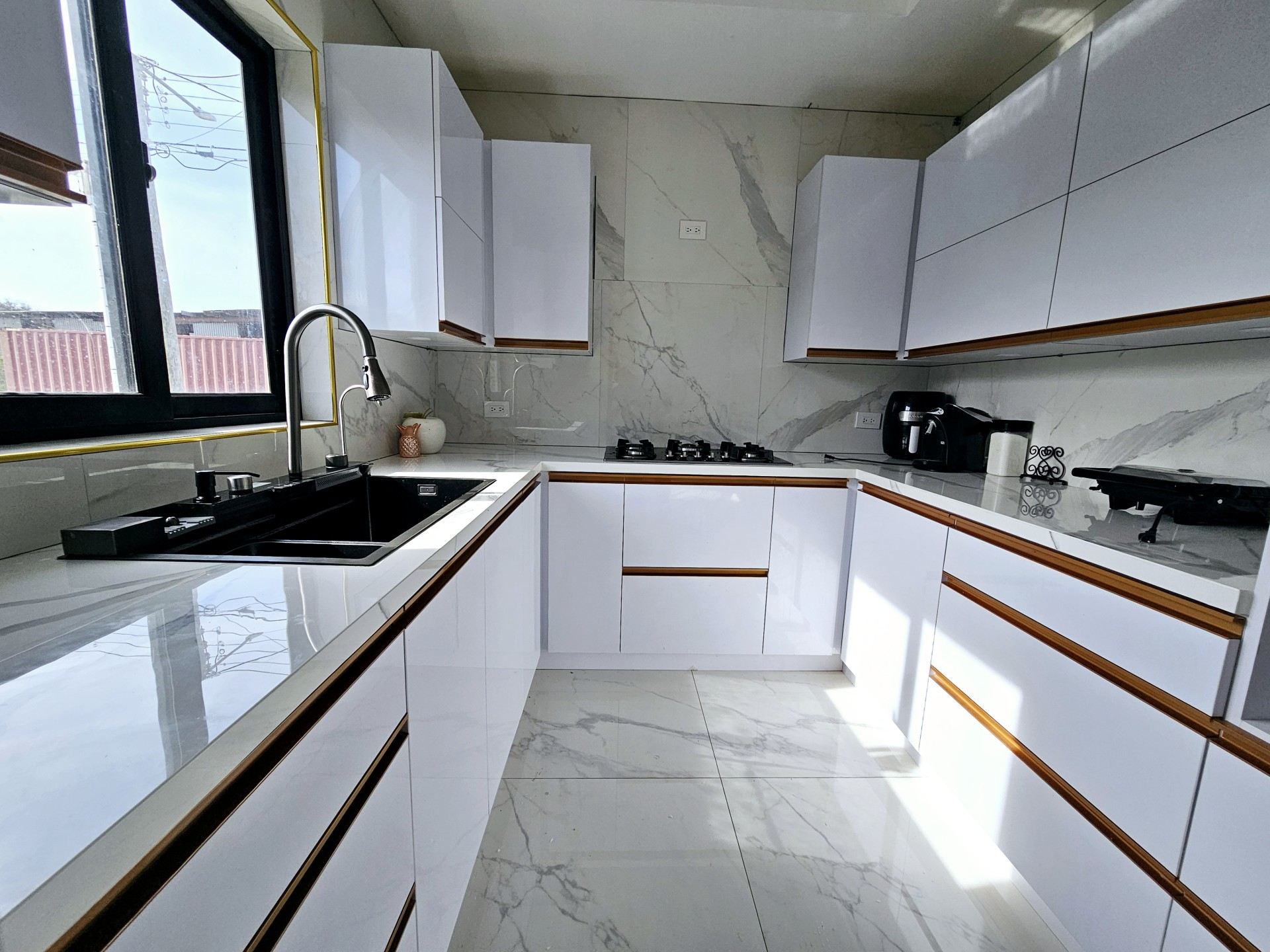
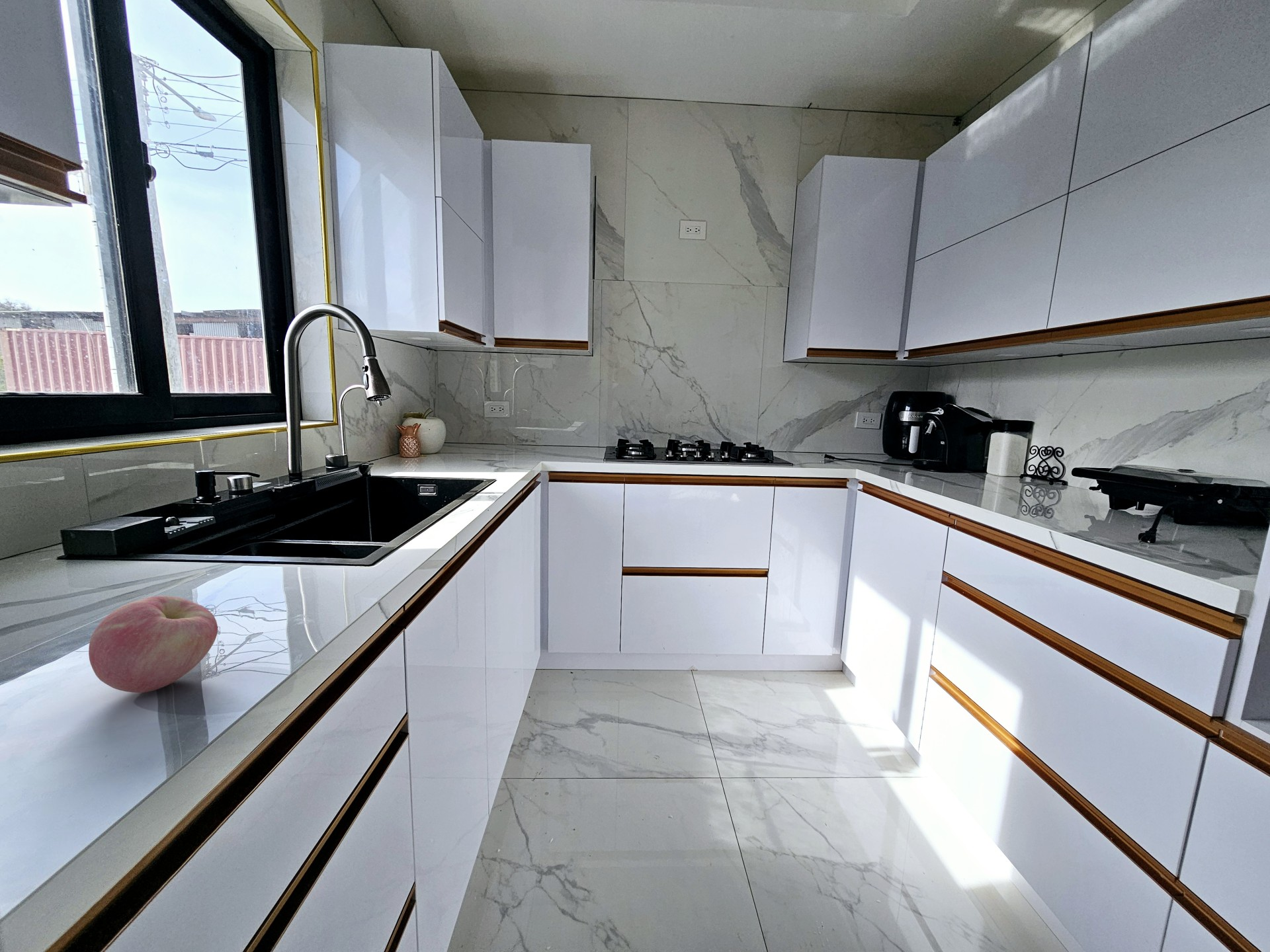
+ apple (157, 641)
